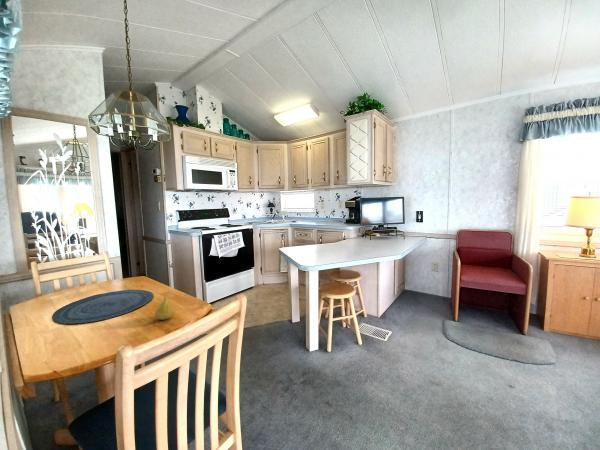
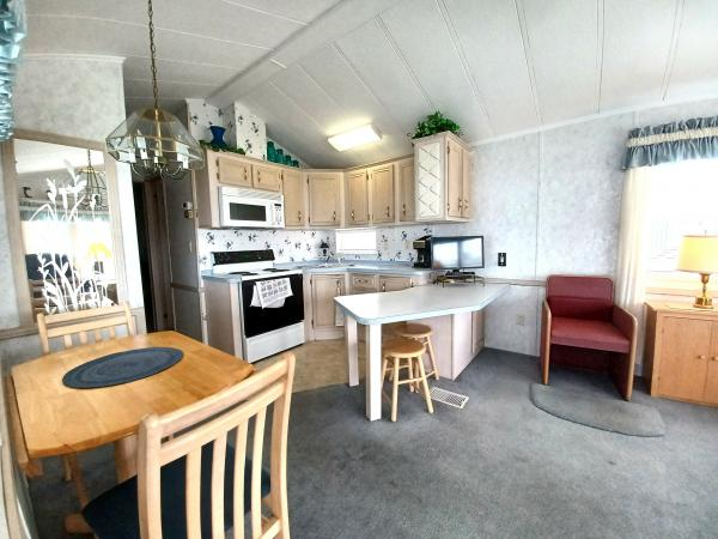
- fruit (164, 307)
